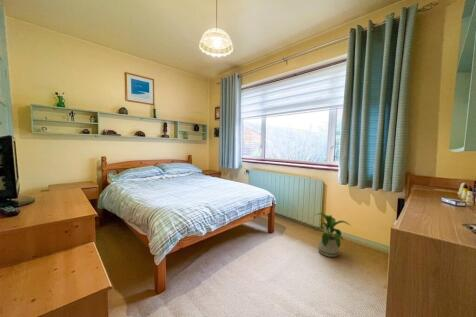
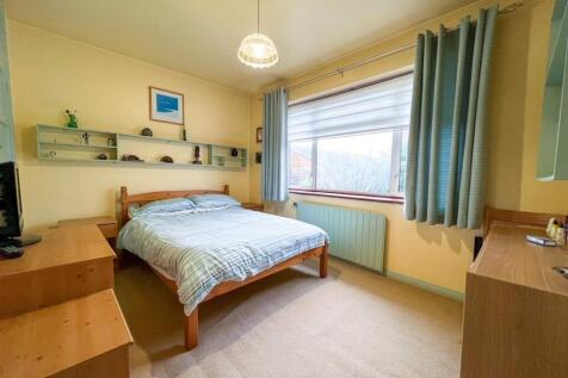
- house plant (332, 231)
